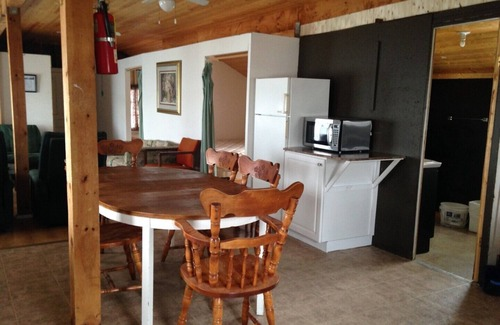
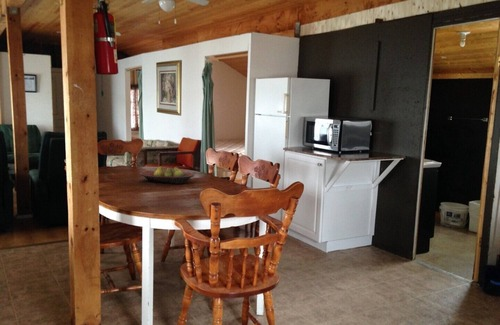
+ fruit bowl (167, 174)
